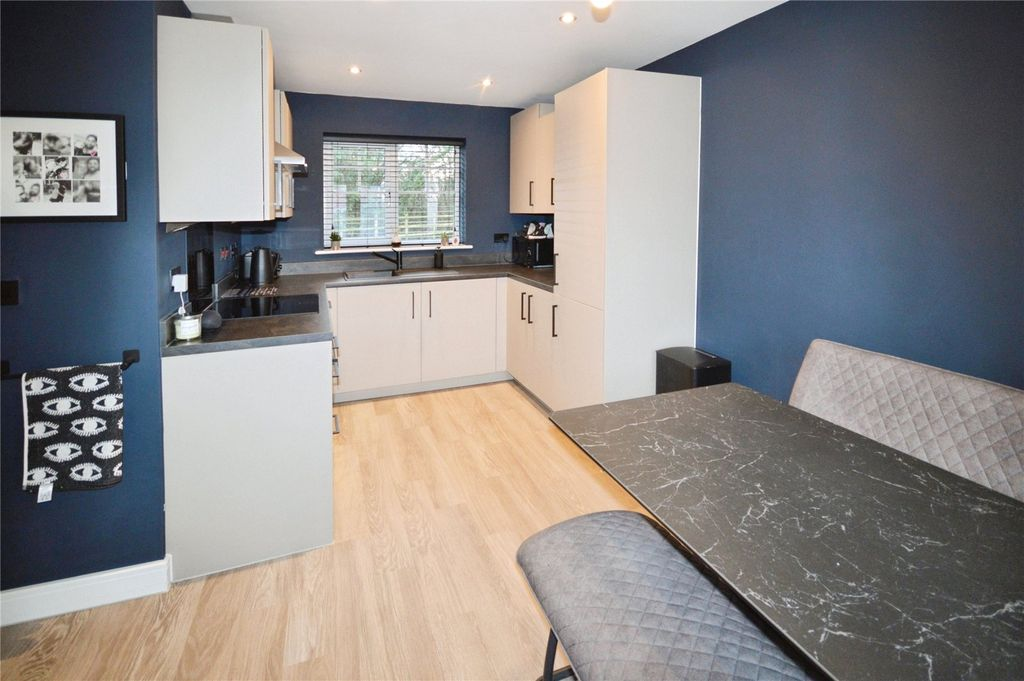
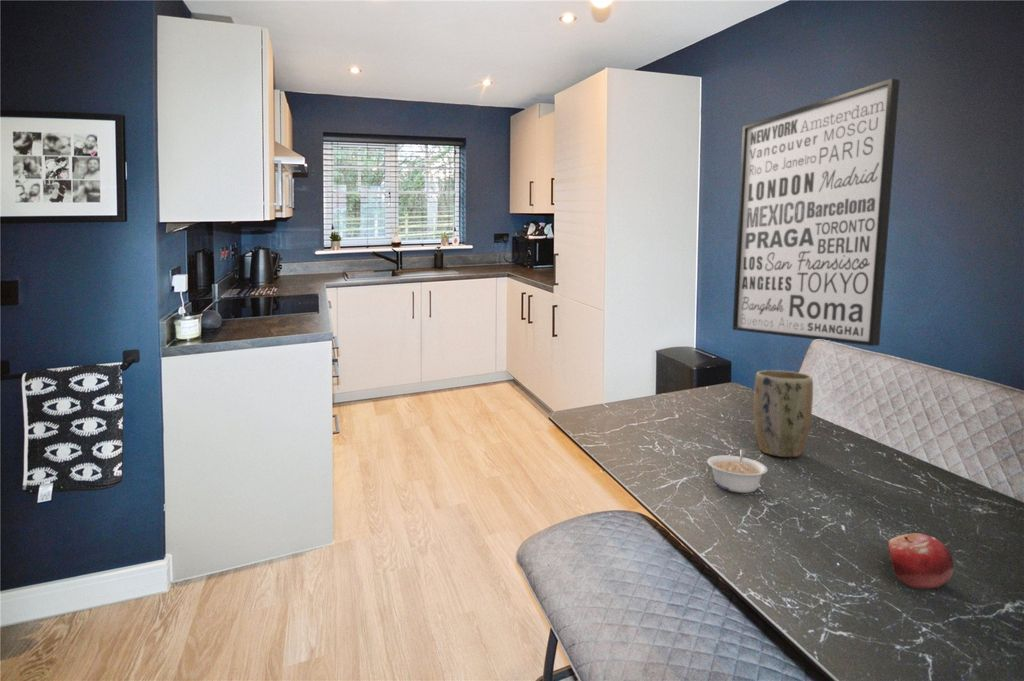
+ wall art (803, 223)
+ legume (735, 472)
+ plant pot (781, 413)
+ fruit (918, 558)
